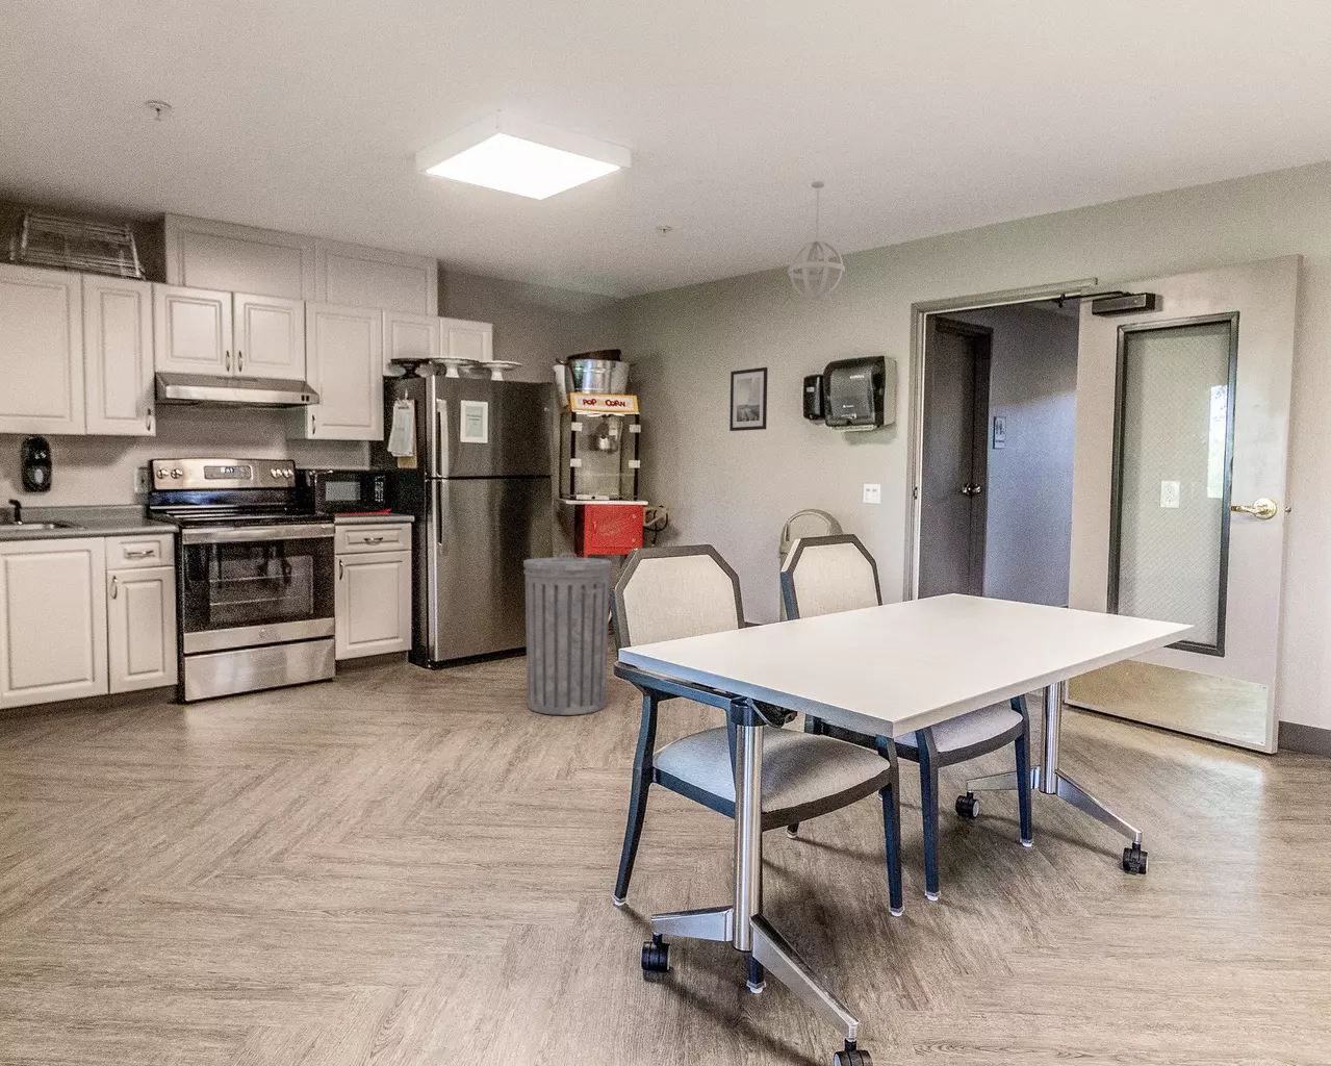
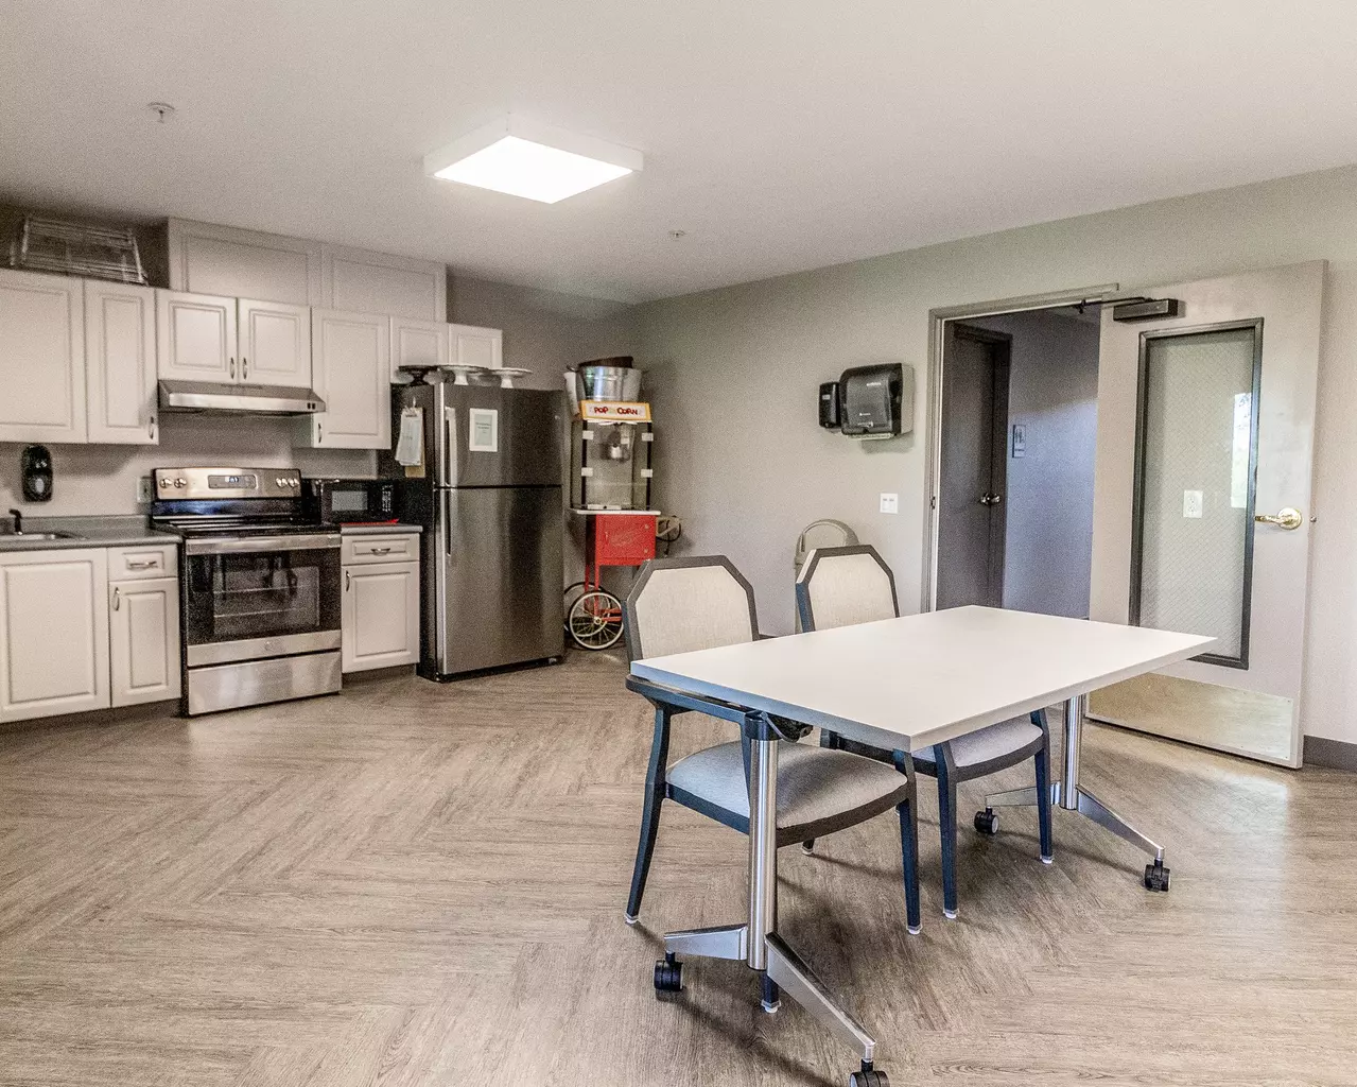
- pendant light (817, 241)
- trash can (568, 629)
- wall art (748, 400)
